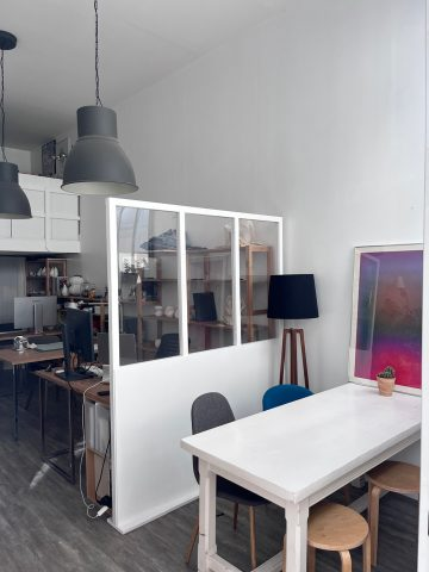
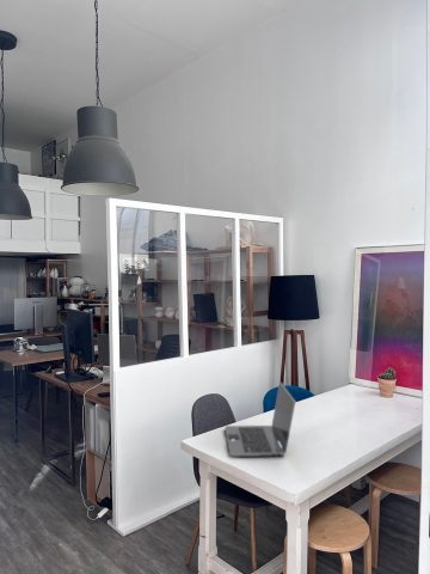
+ laptop (257, 426)
